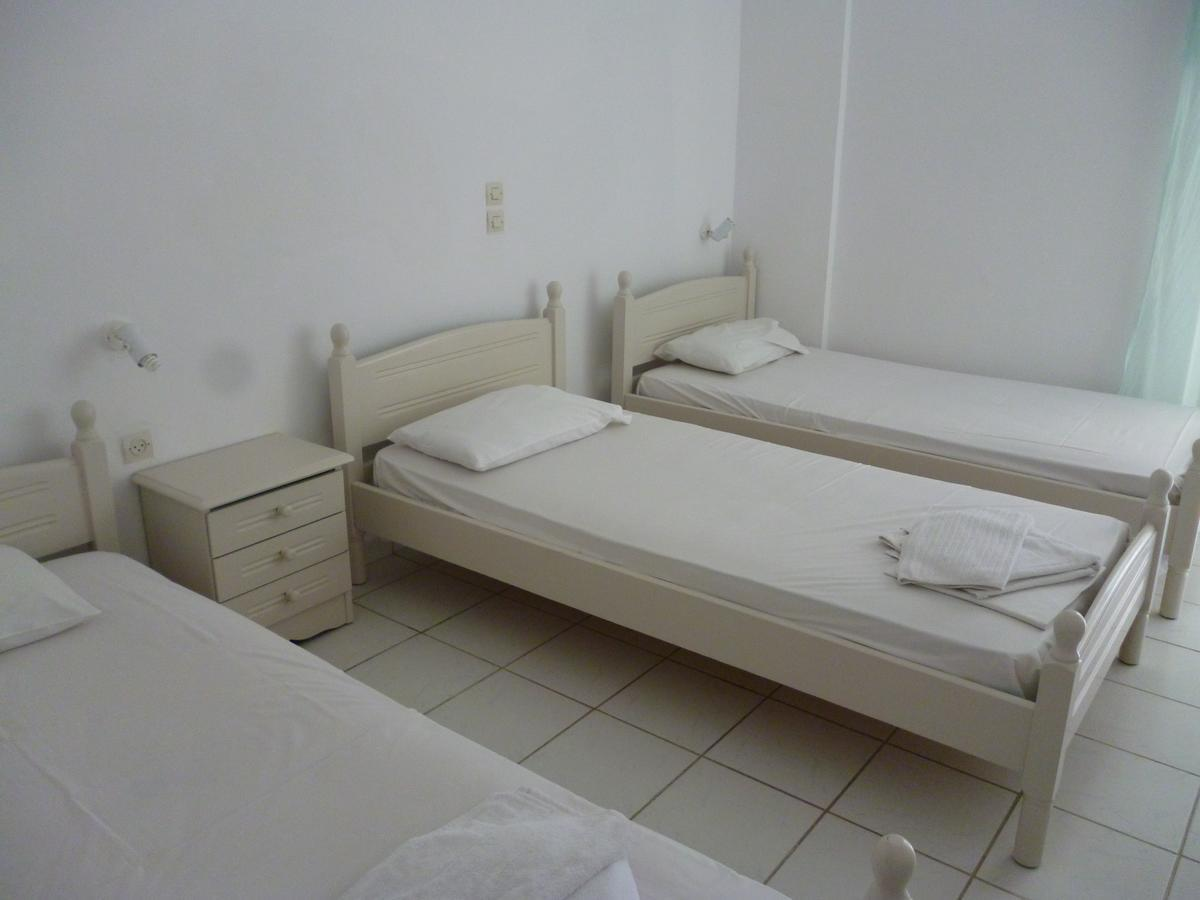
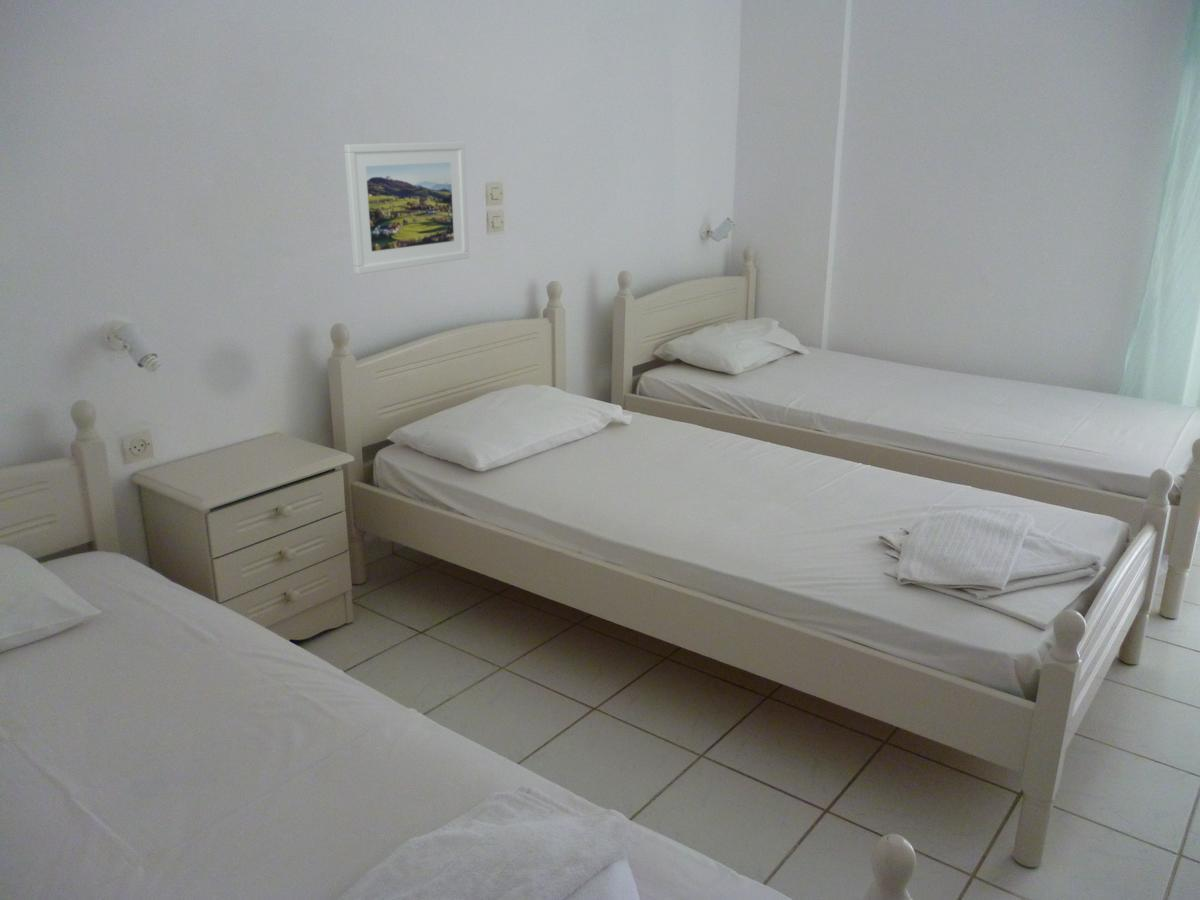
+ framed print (411, 205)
